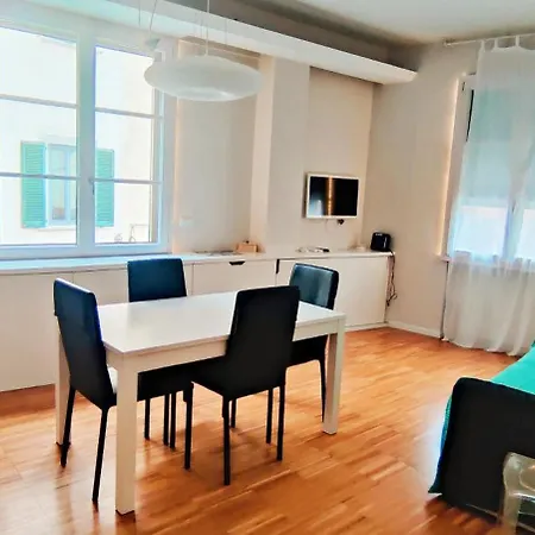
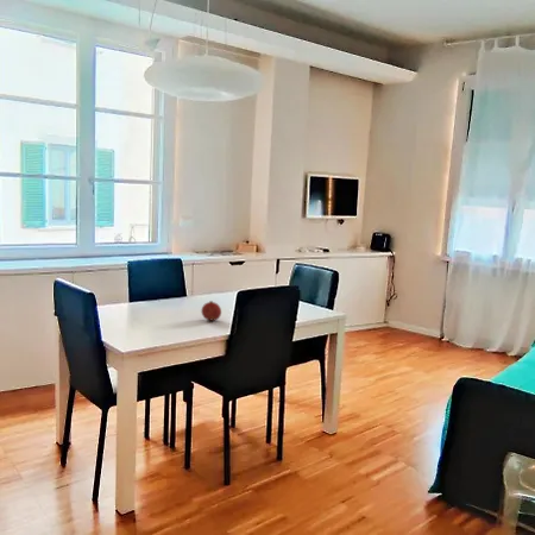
+ fruit (210, 310)
